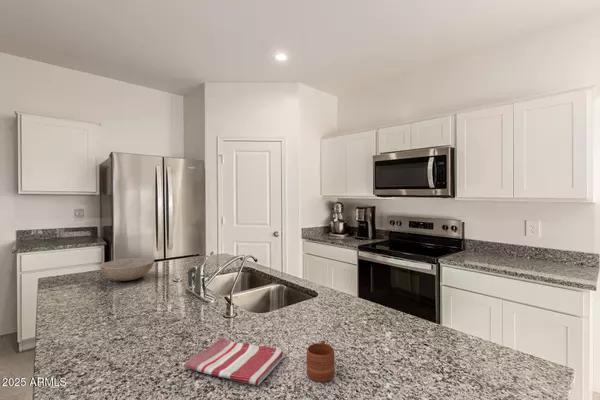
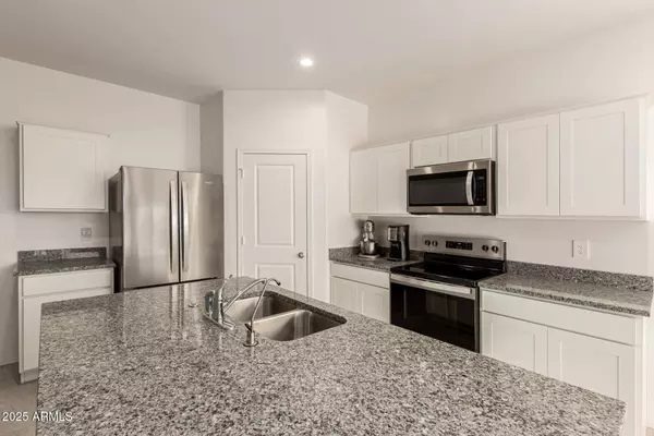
- dish towel (236, 358)
- bowl (128, 270)
- mug (322, 357)
